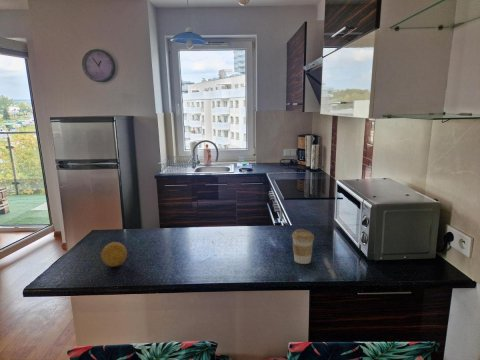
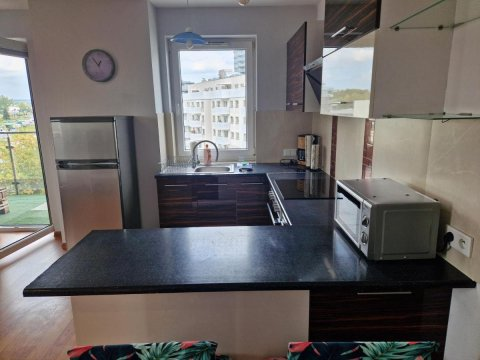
- fruit (114, 254)
- coffee cup (302, 246)
